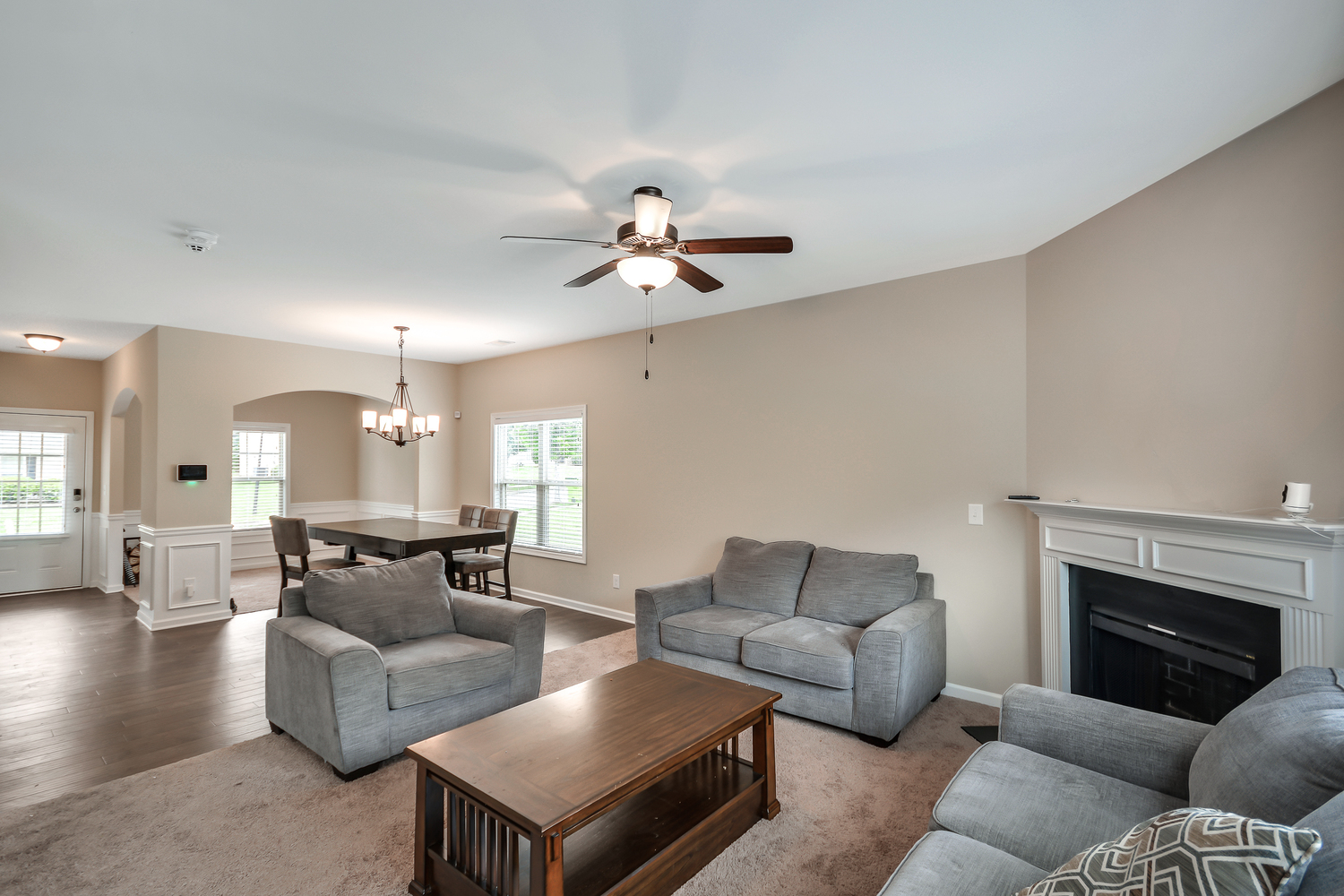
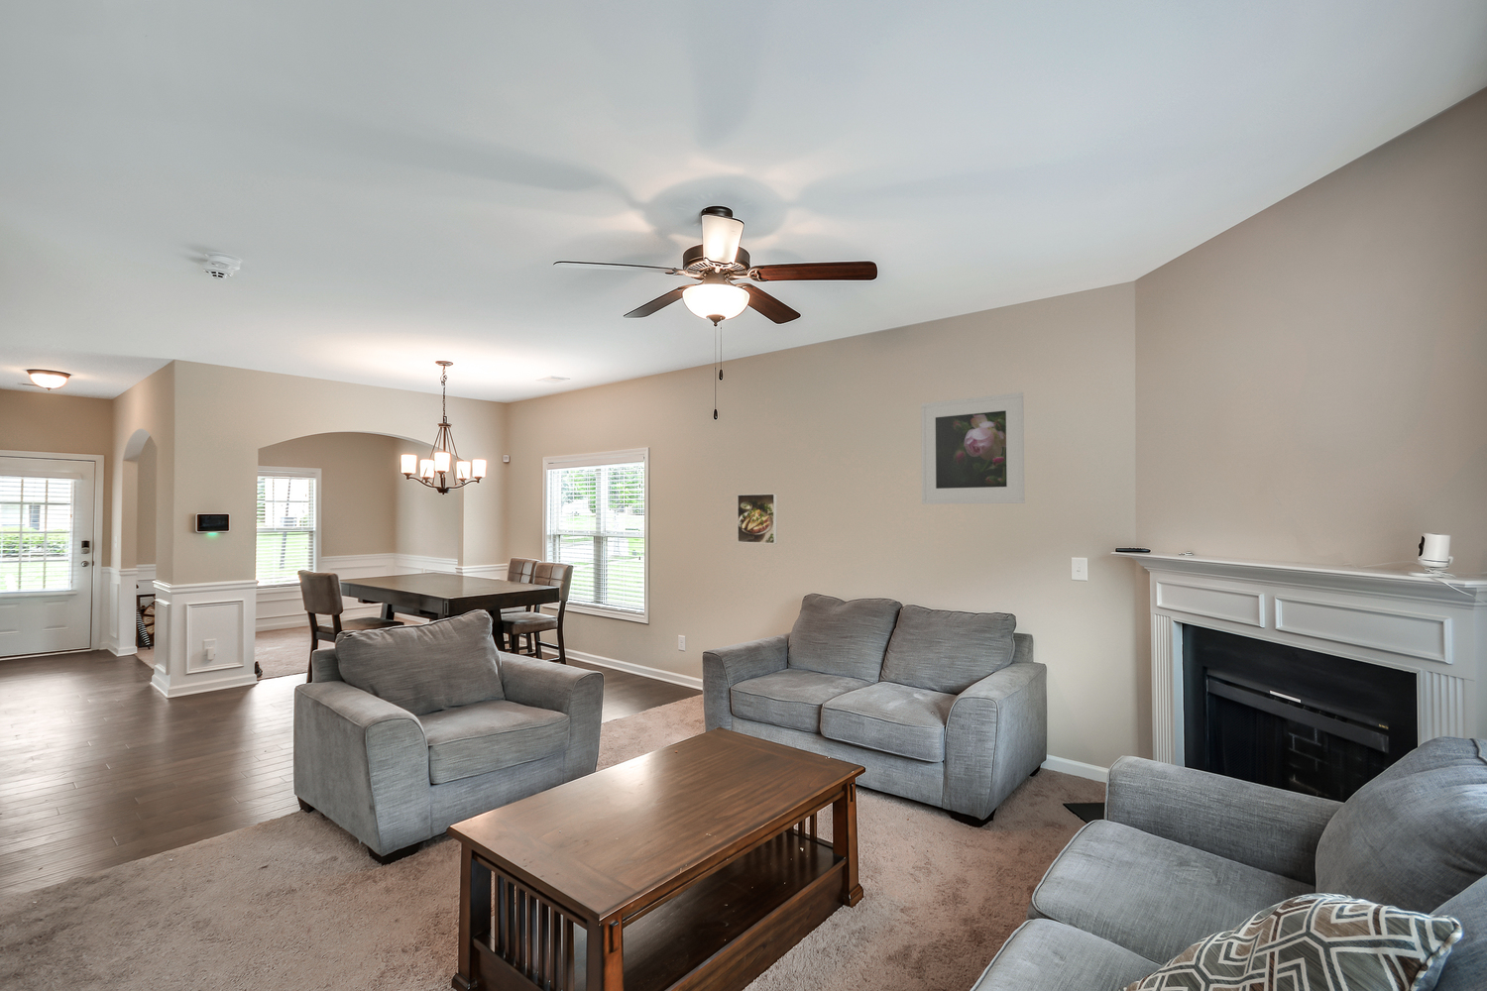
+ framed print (757, 519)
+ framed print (969, 451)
